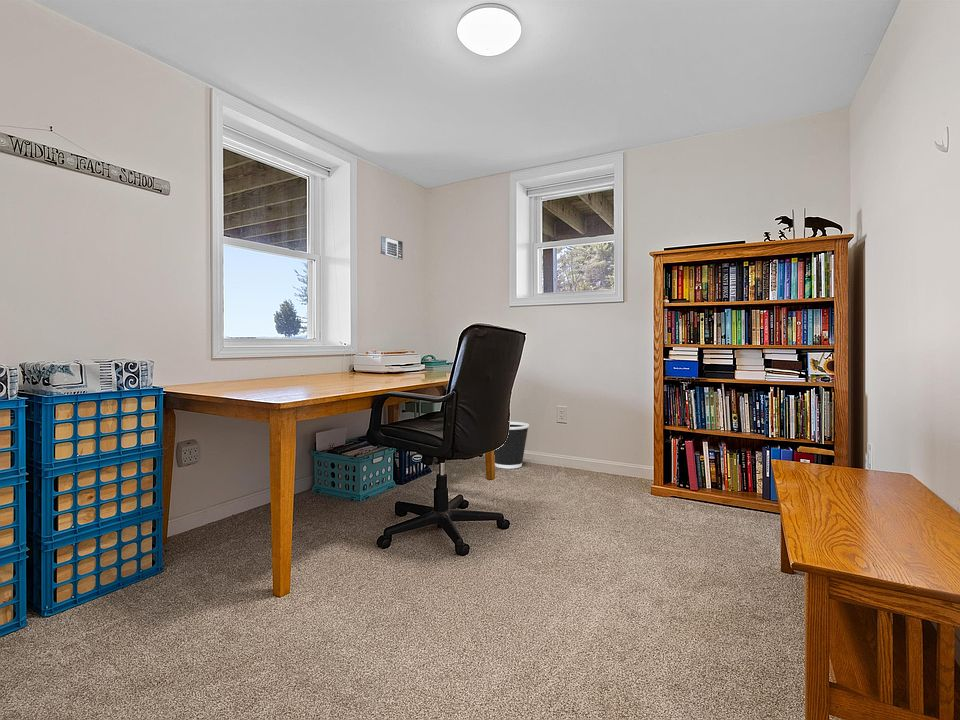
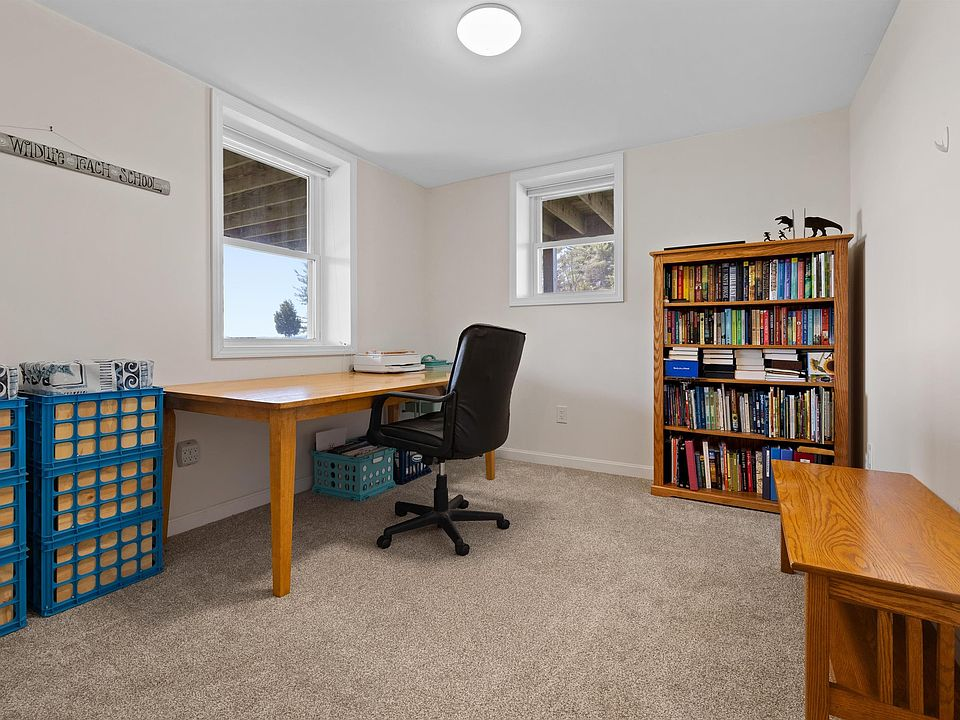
- wastebasket (508, 444)
- calendar (391, 247)
